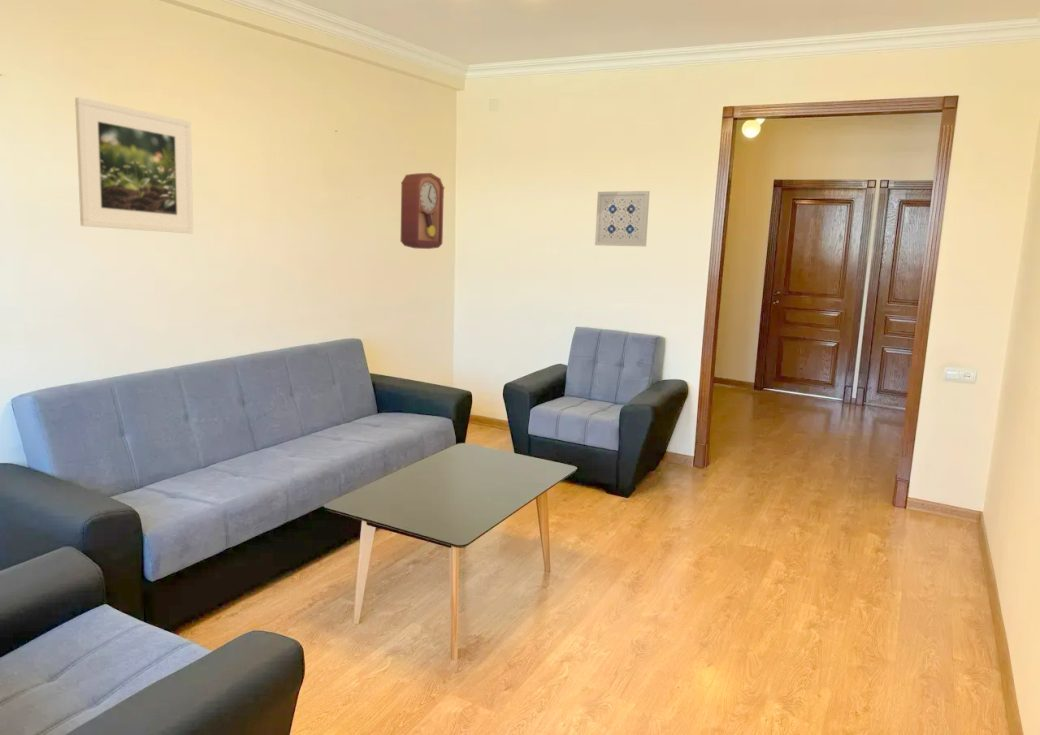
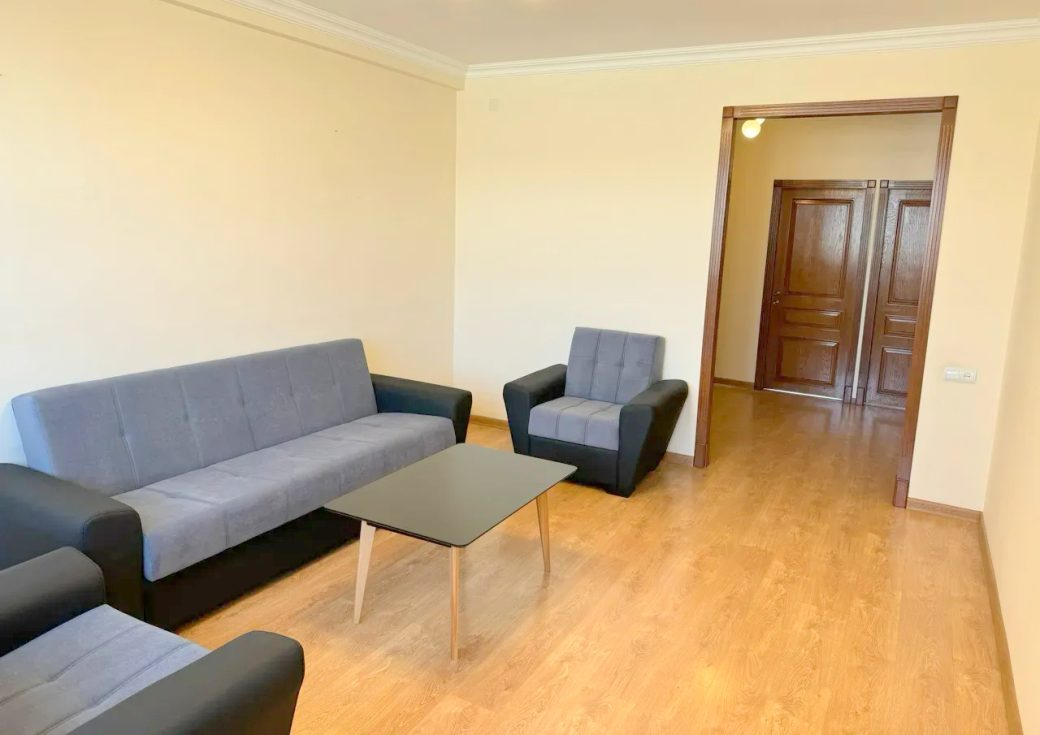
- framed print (138, 170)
- pendulum clock (422, 211)
- wall art (621, 218)
